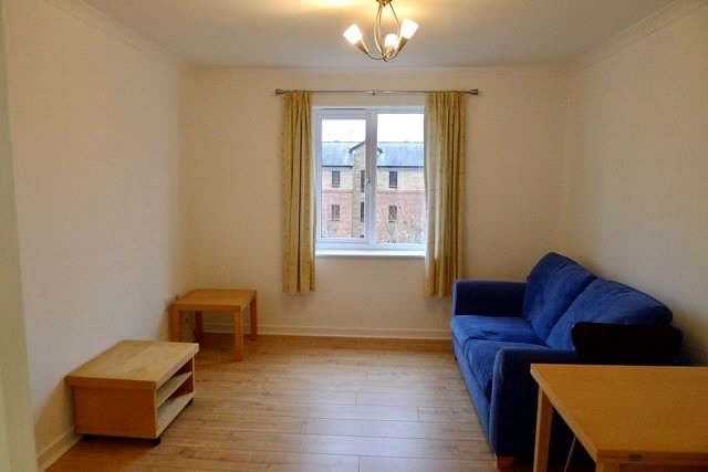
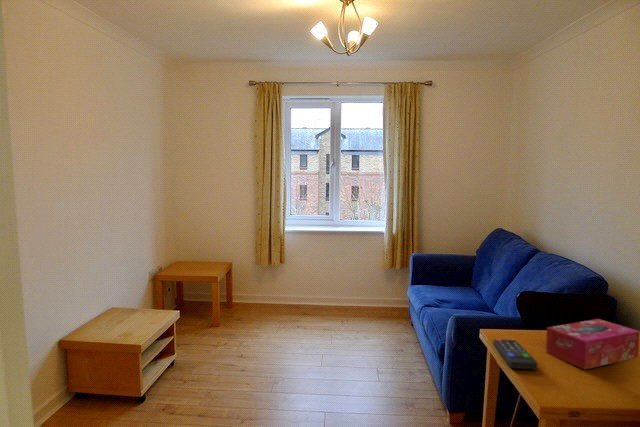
+ tissue box (592, 342)
+ remote control (513, 352)
